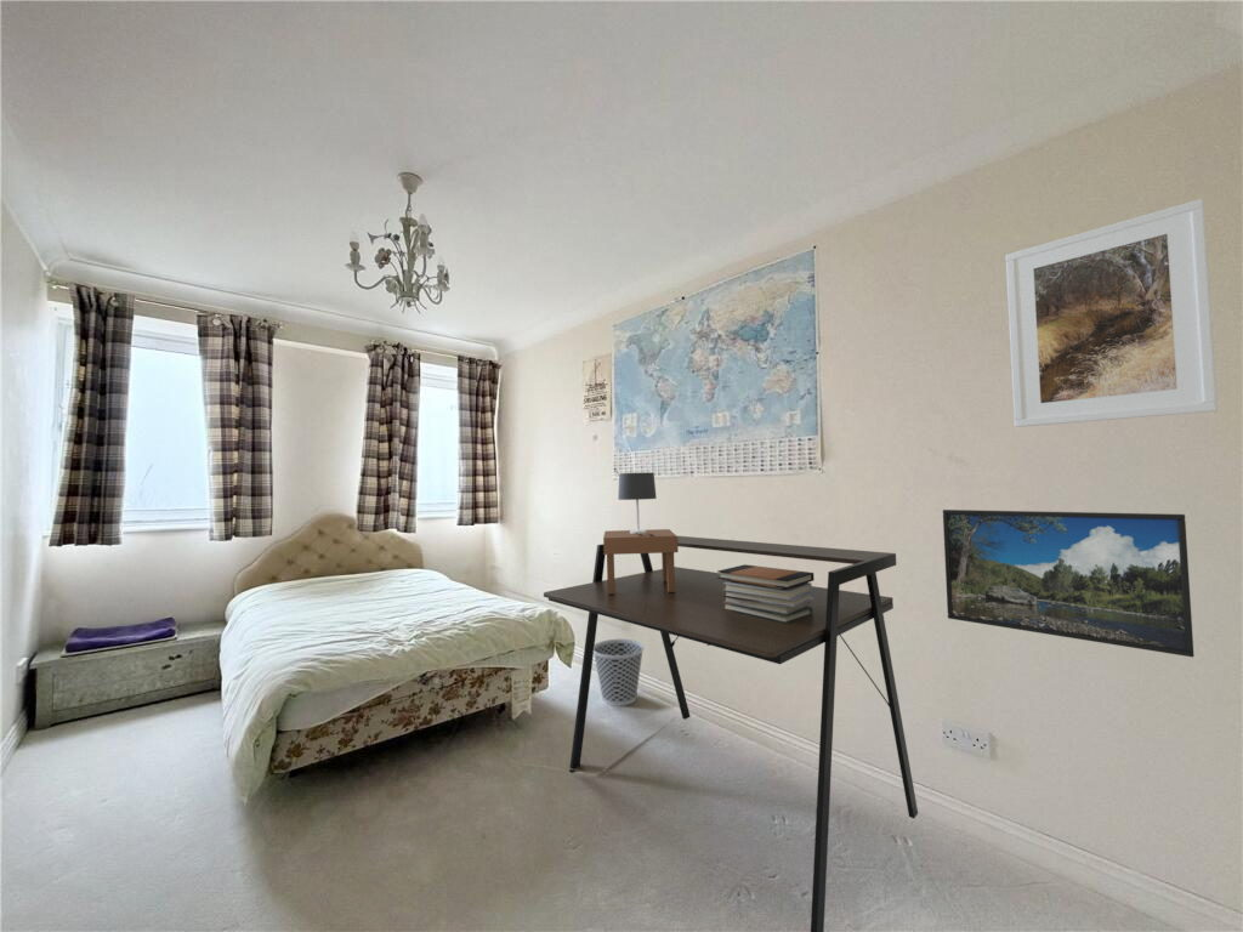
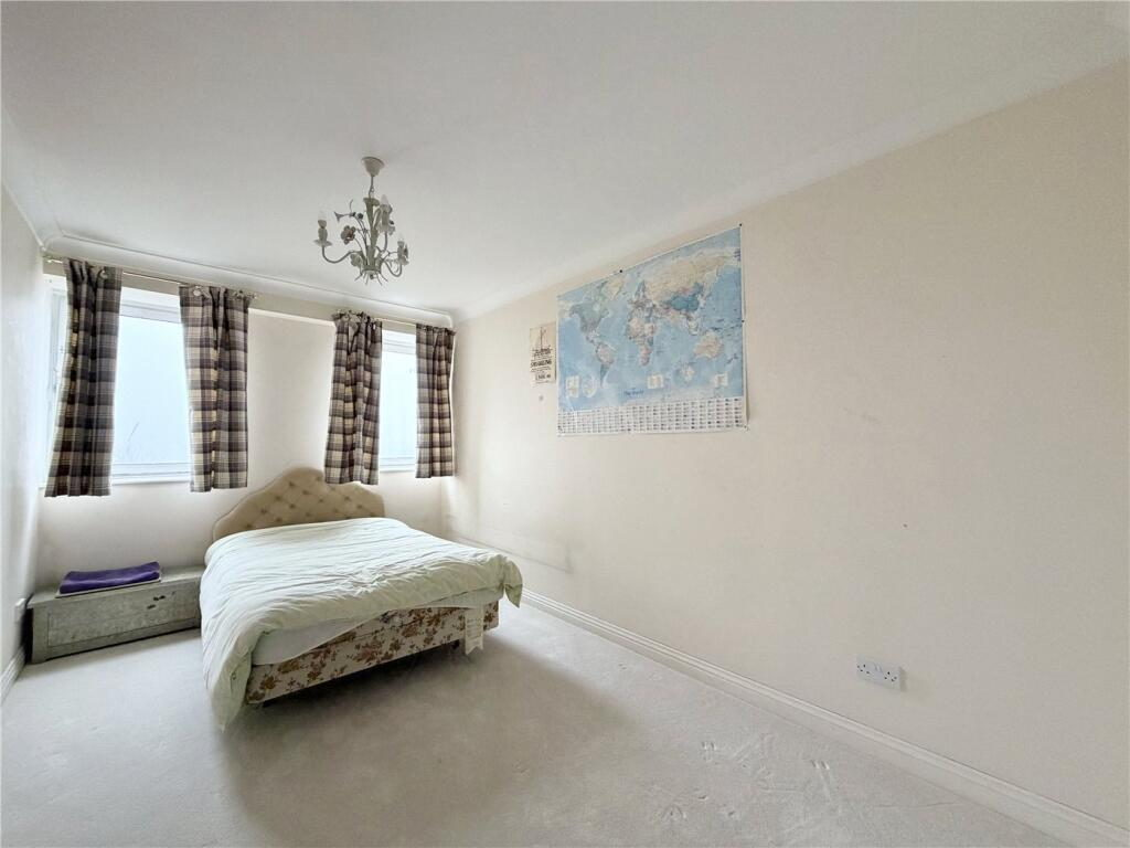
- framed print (1051, 573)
- table lamp (638, 529)
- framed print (1100, 324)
- desk (723, 648)
- book stack (766, 591)
- wastebasket (618, 672)
